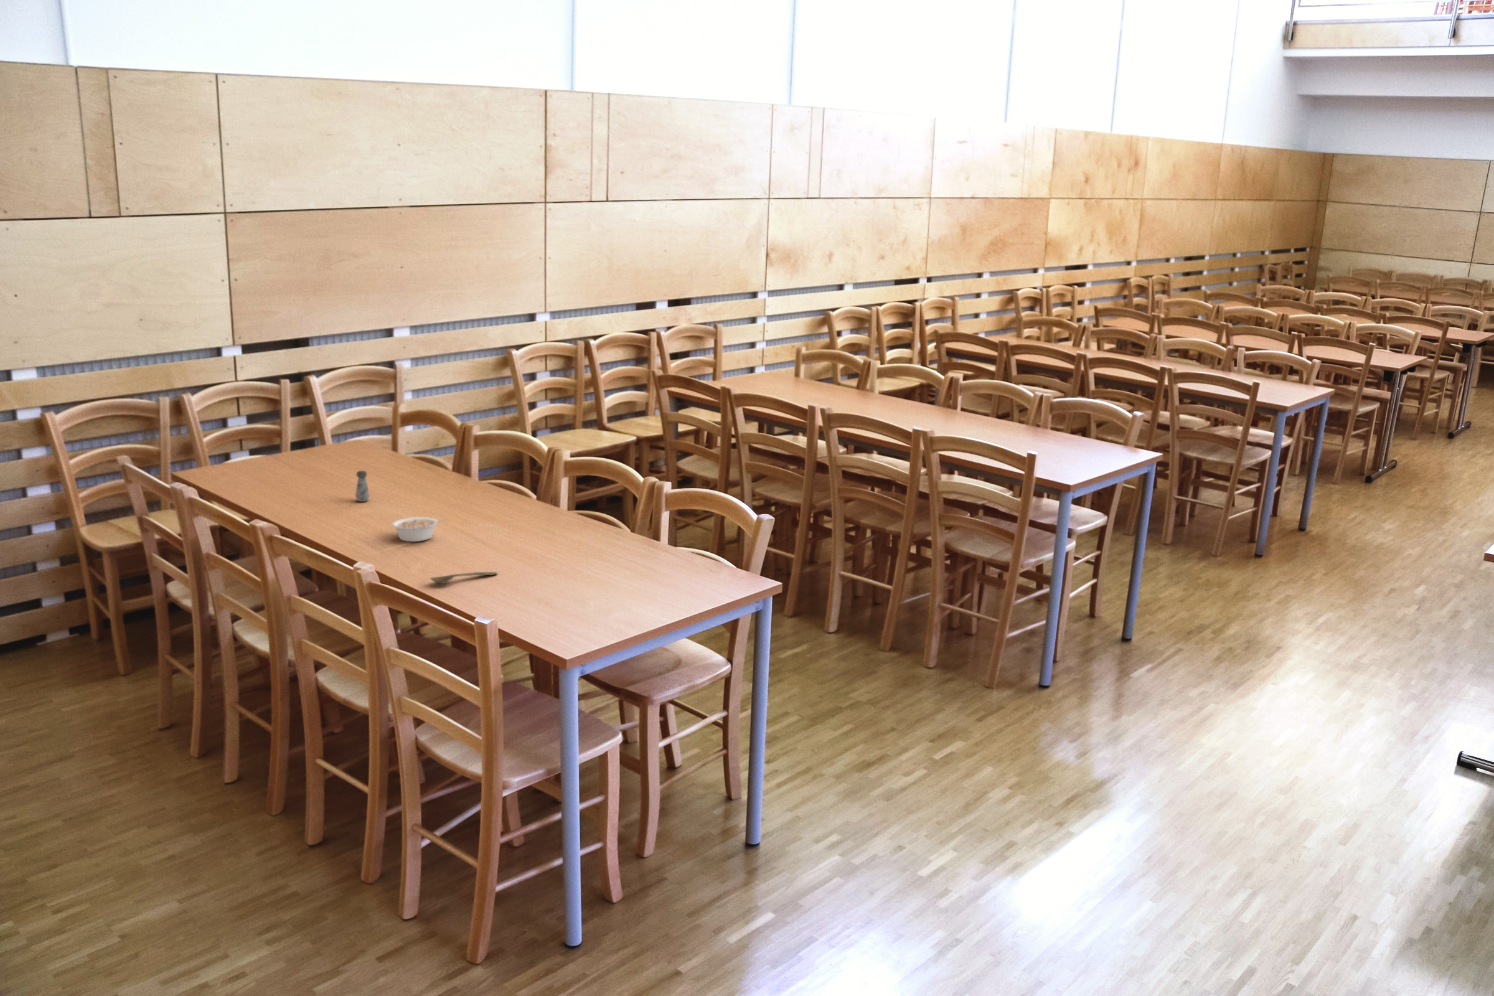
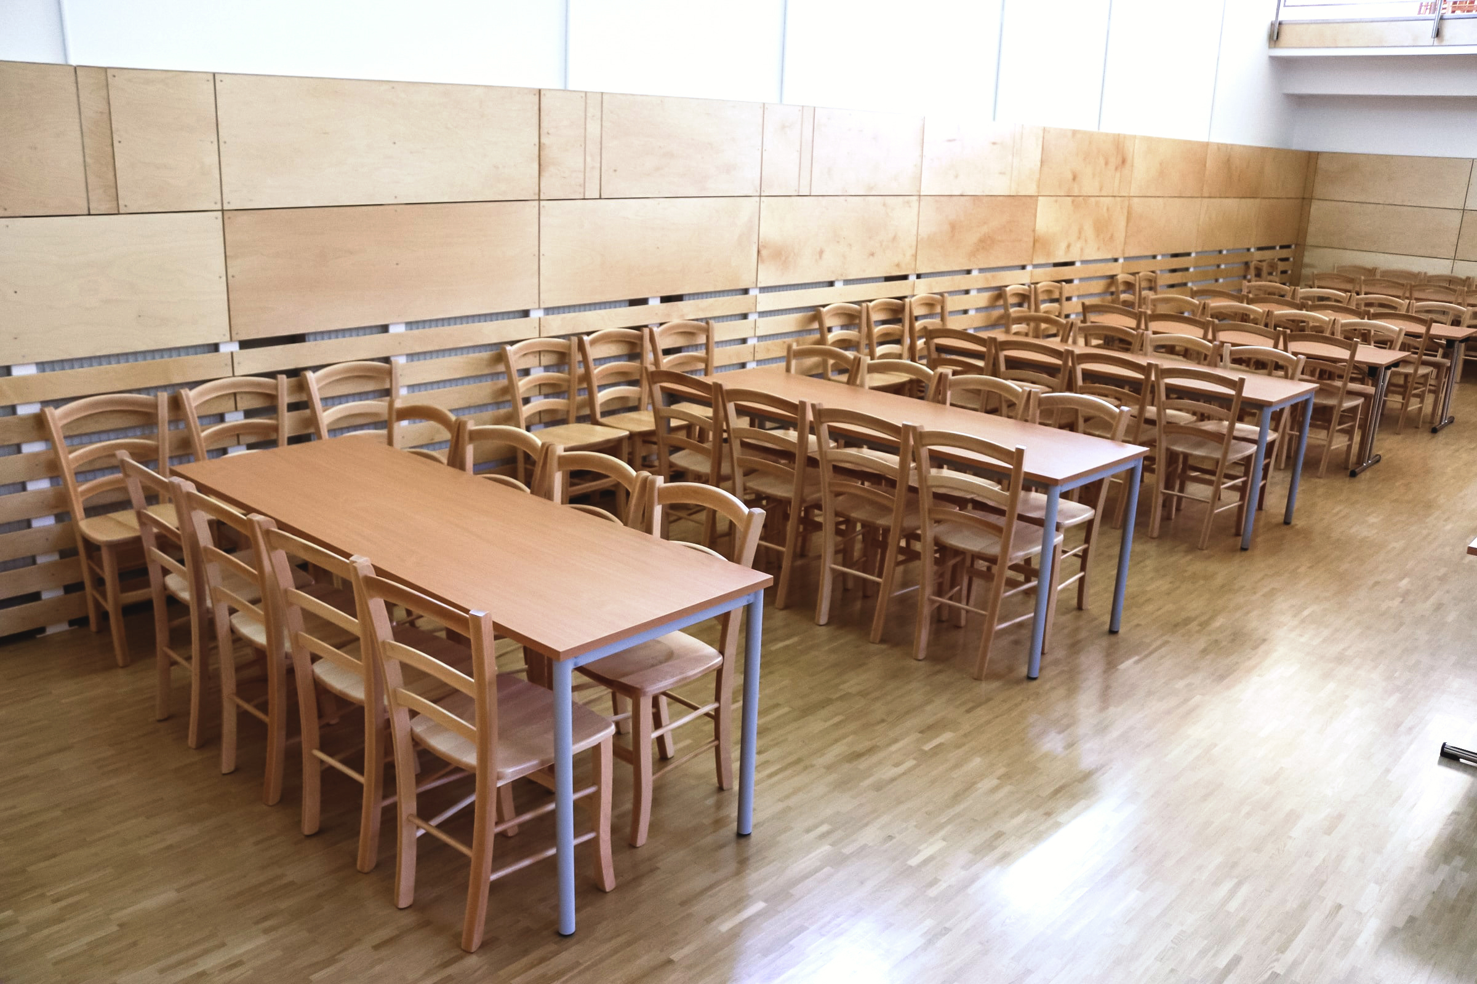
- salt shaker (361, 486)
- legume (417, 528)
- spoon (465, 575)
